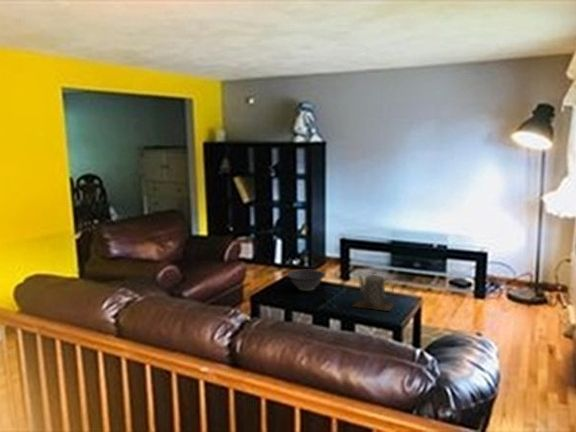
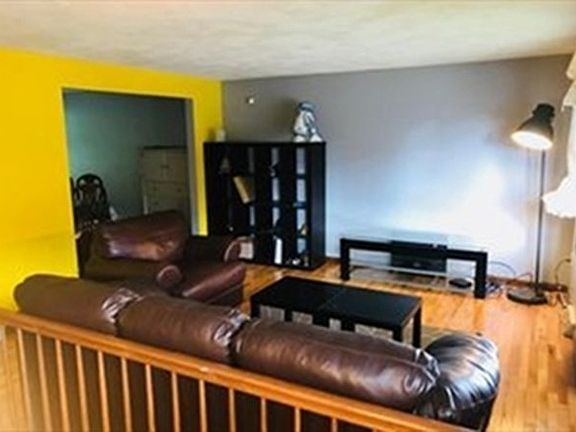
- teapot (374, 288)
- decorative bowl (306, 281)
